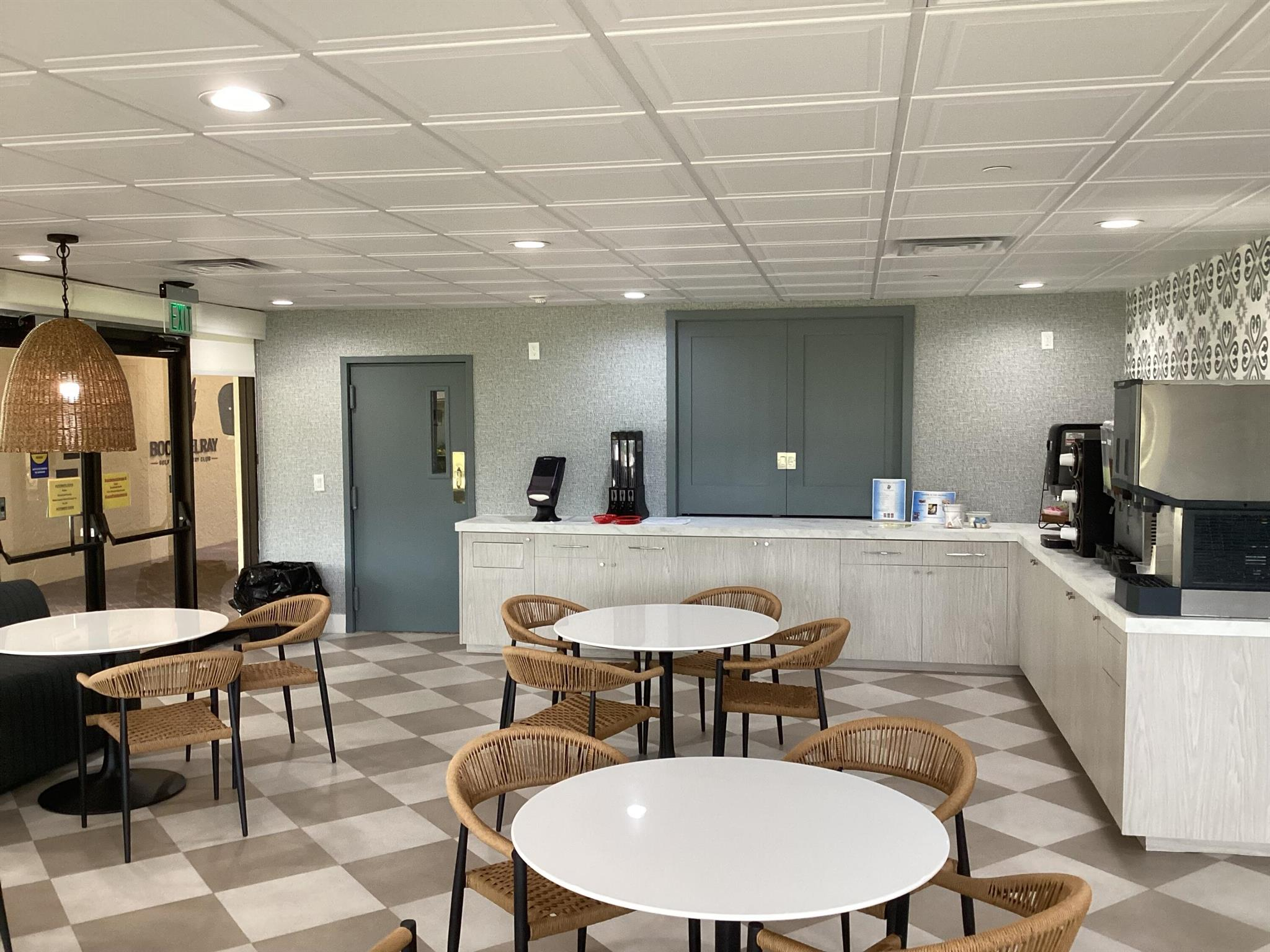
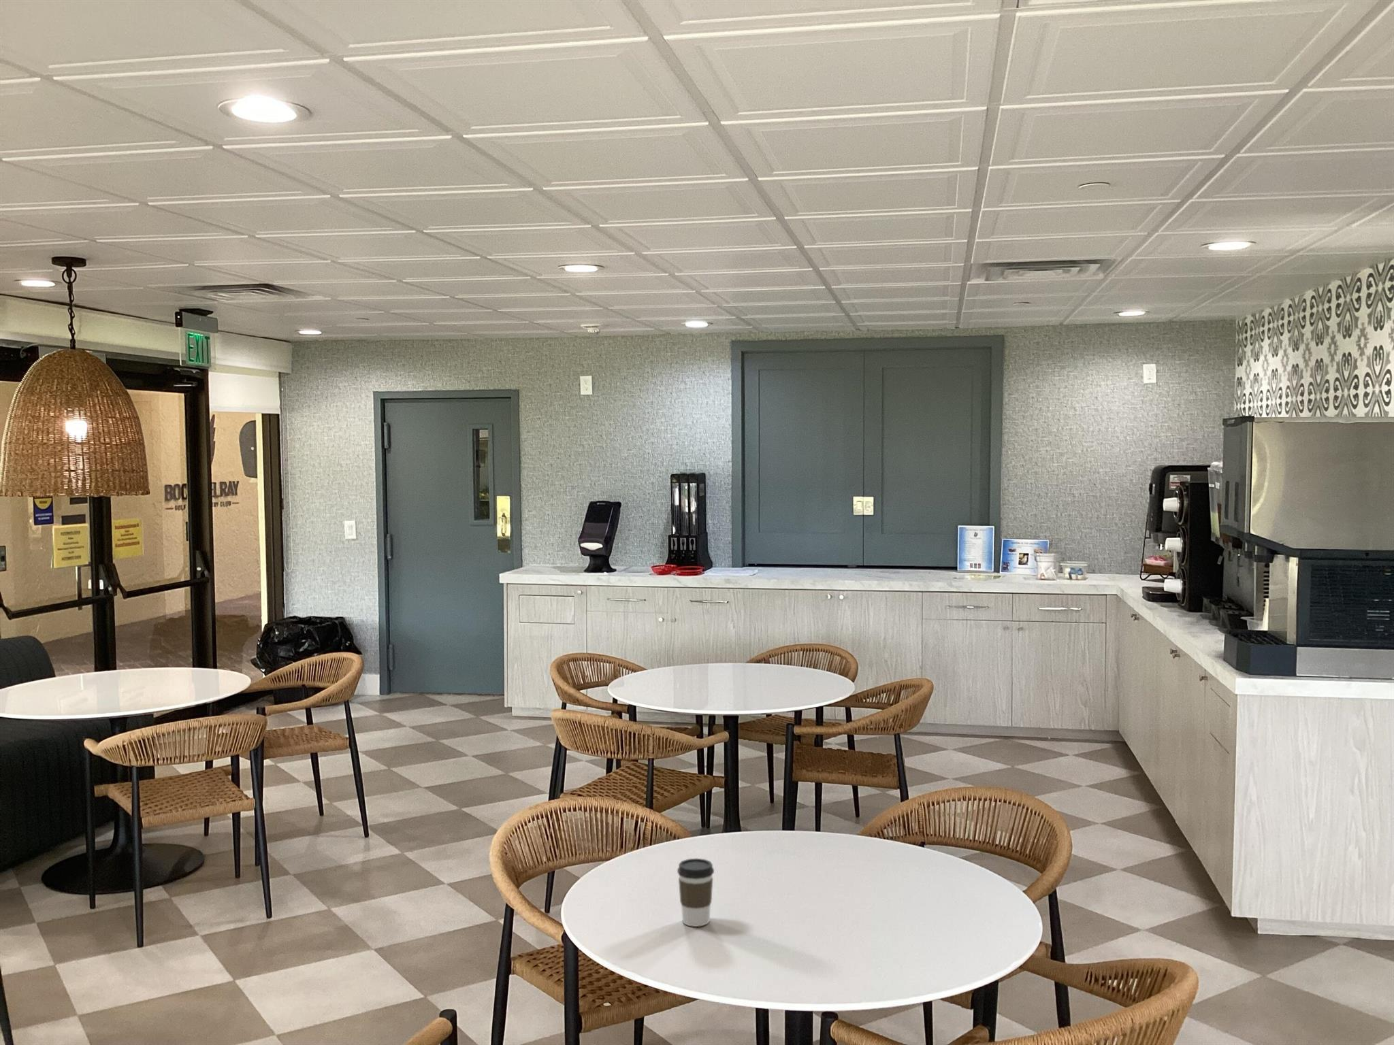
+ coffee cup (696, 892)
